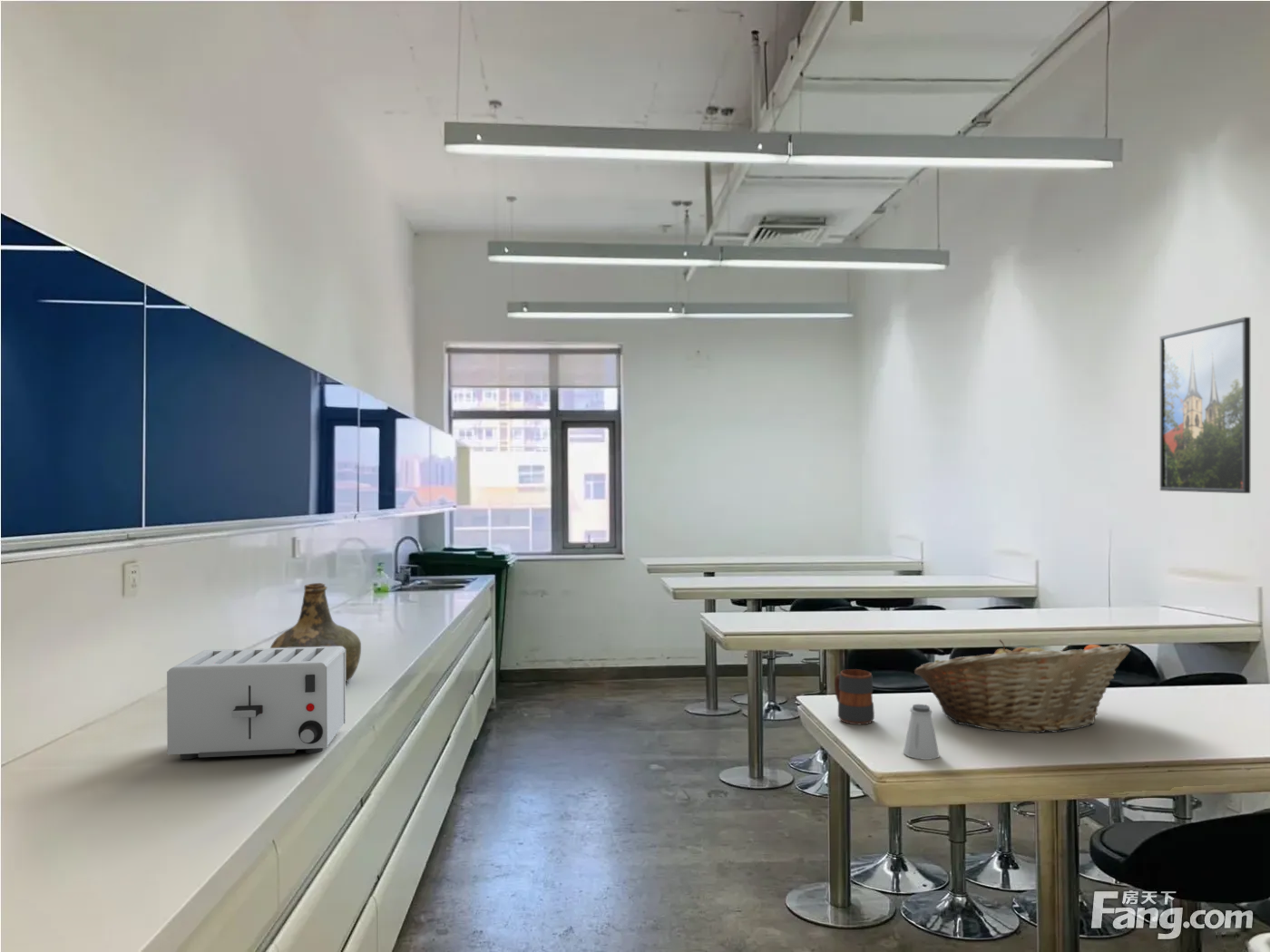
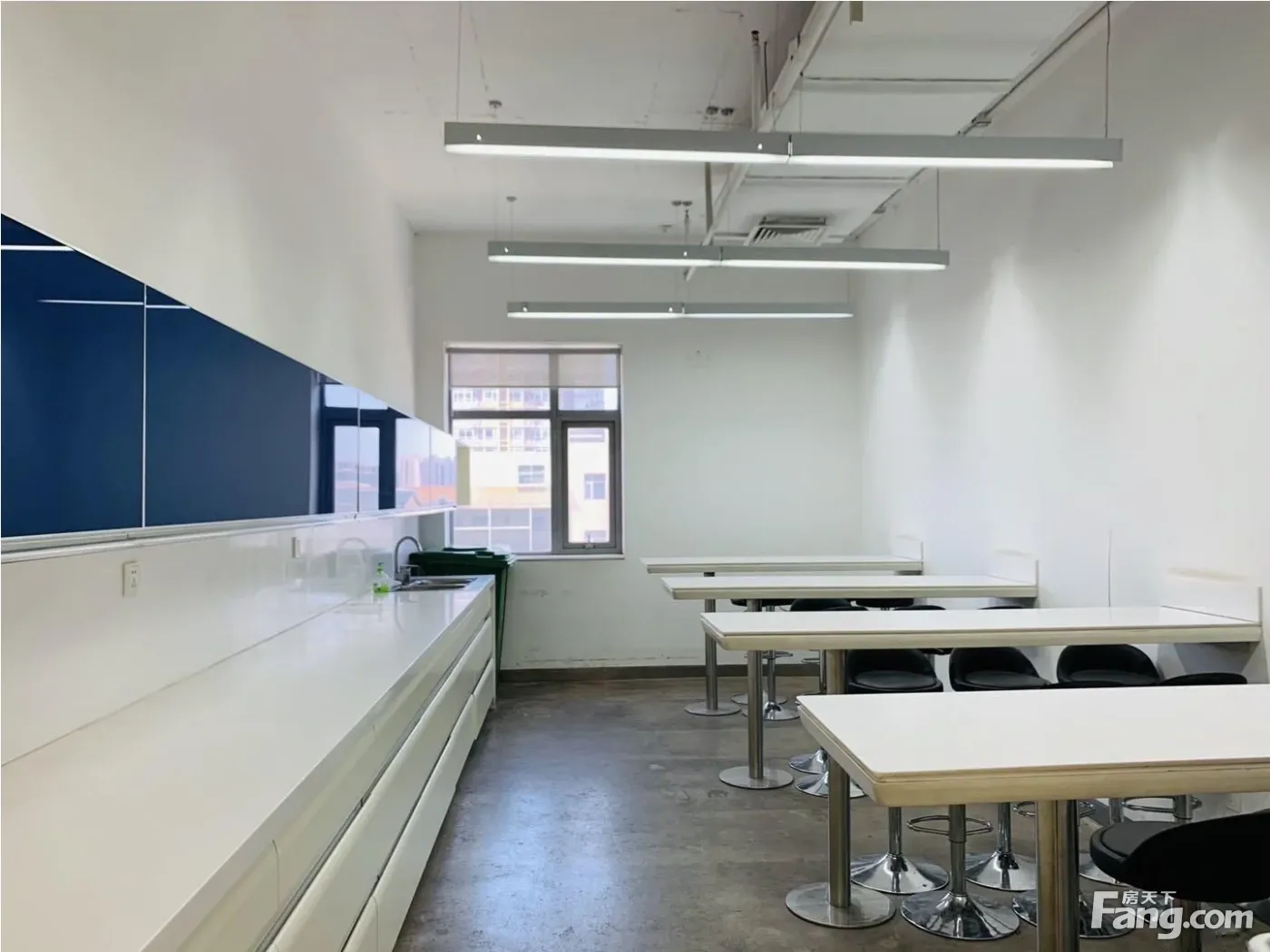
- mug (851, 695)
- bottle (316, 634)
- toaster (259, 702)
- fruit basket (1021, 676)
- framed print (1202, 409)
- saltshaker (921, 730)
